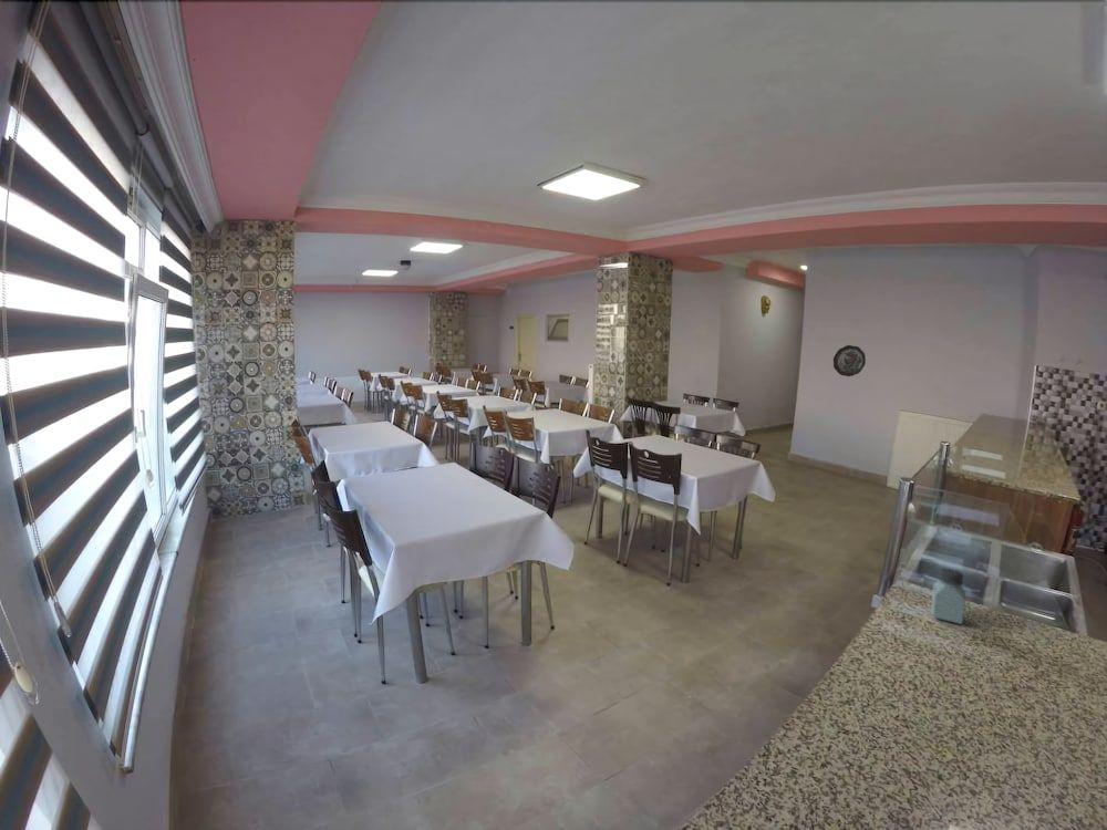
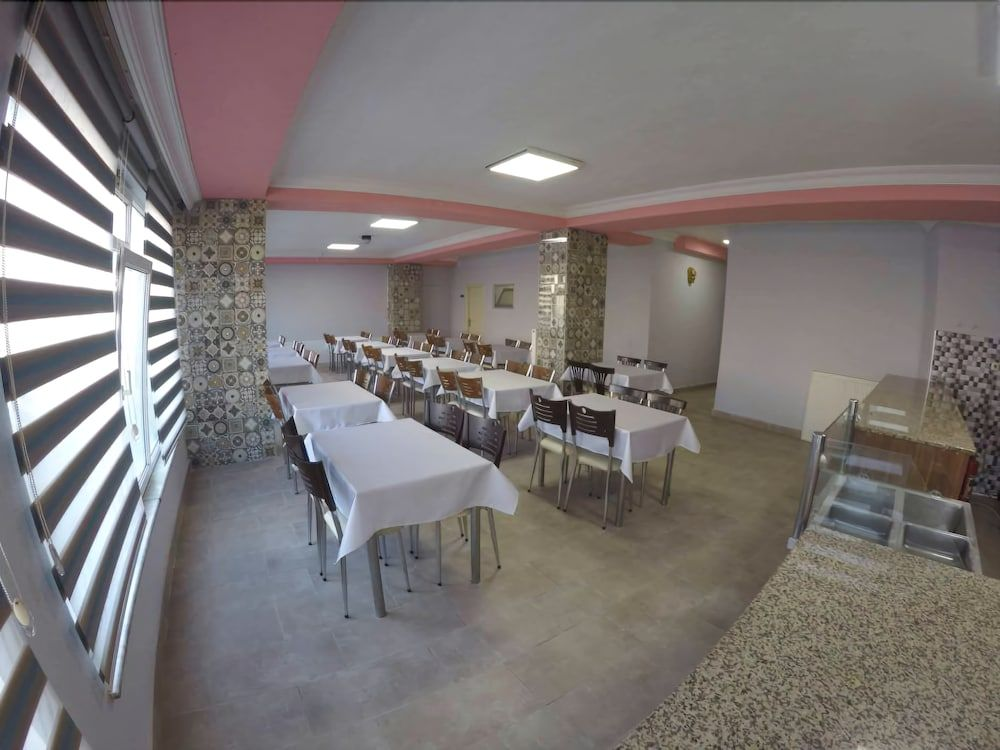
- decorative plate (849, 361)
- saltshaker (948, 594)
